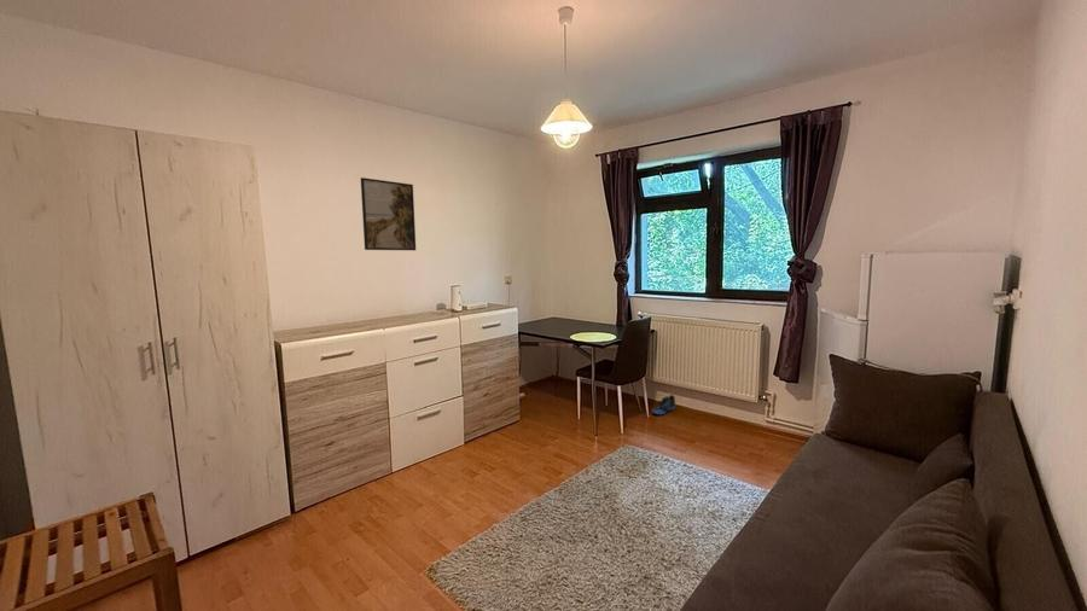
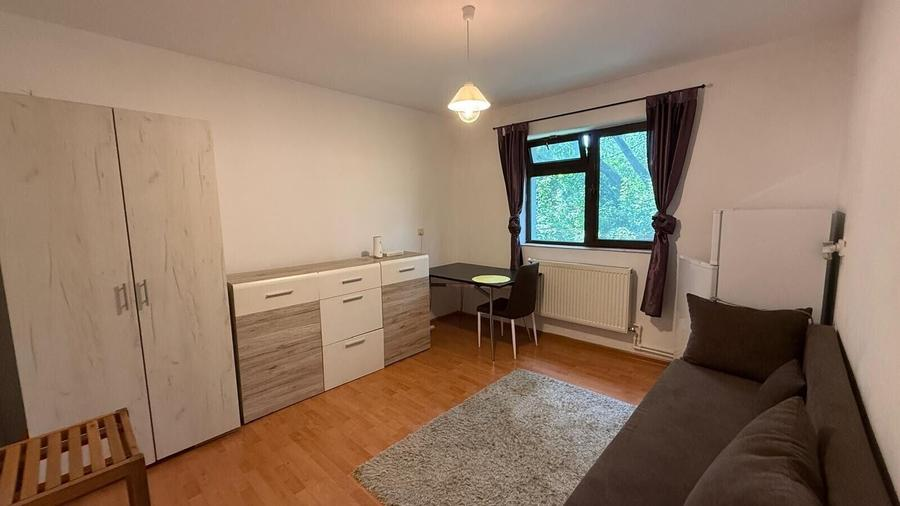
- sneaker (663, 403)
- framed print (389, 215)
